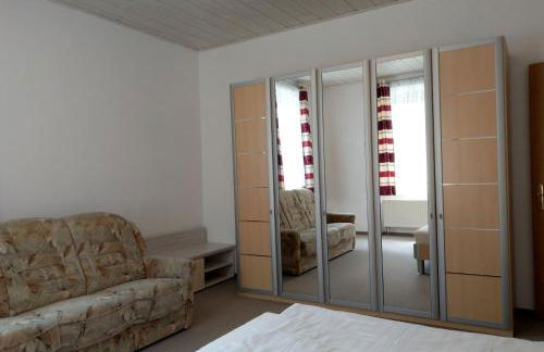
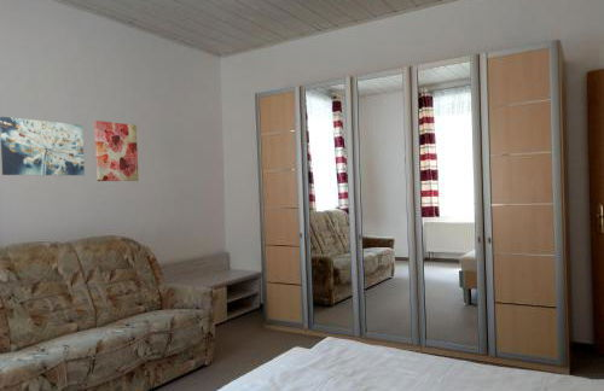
+ wall art (45, 147)
+ wall art (117, 152)
